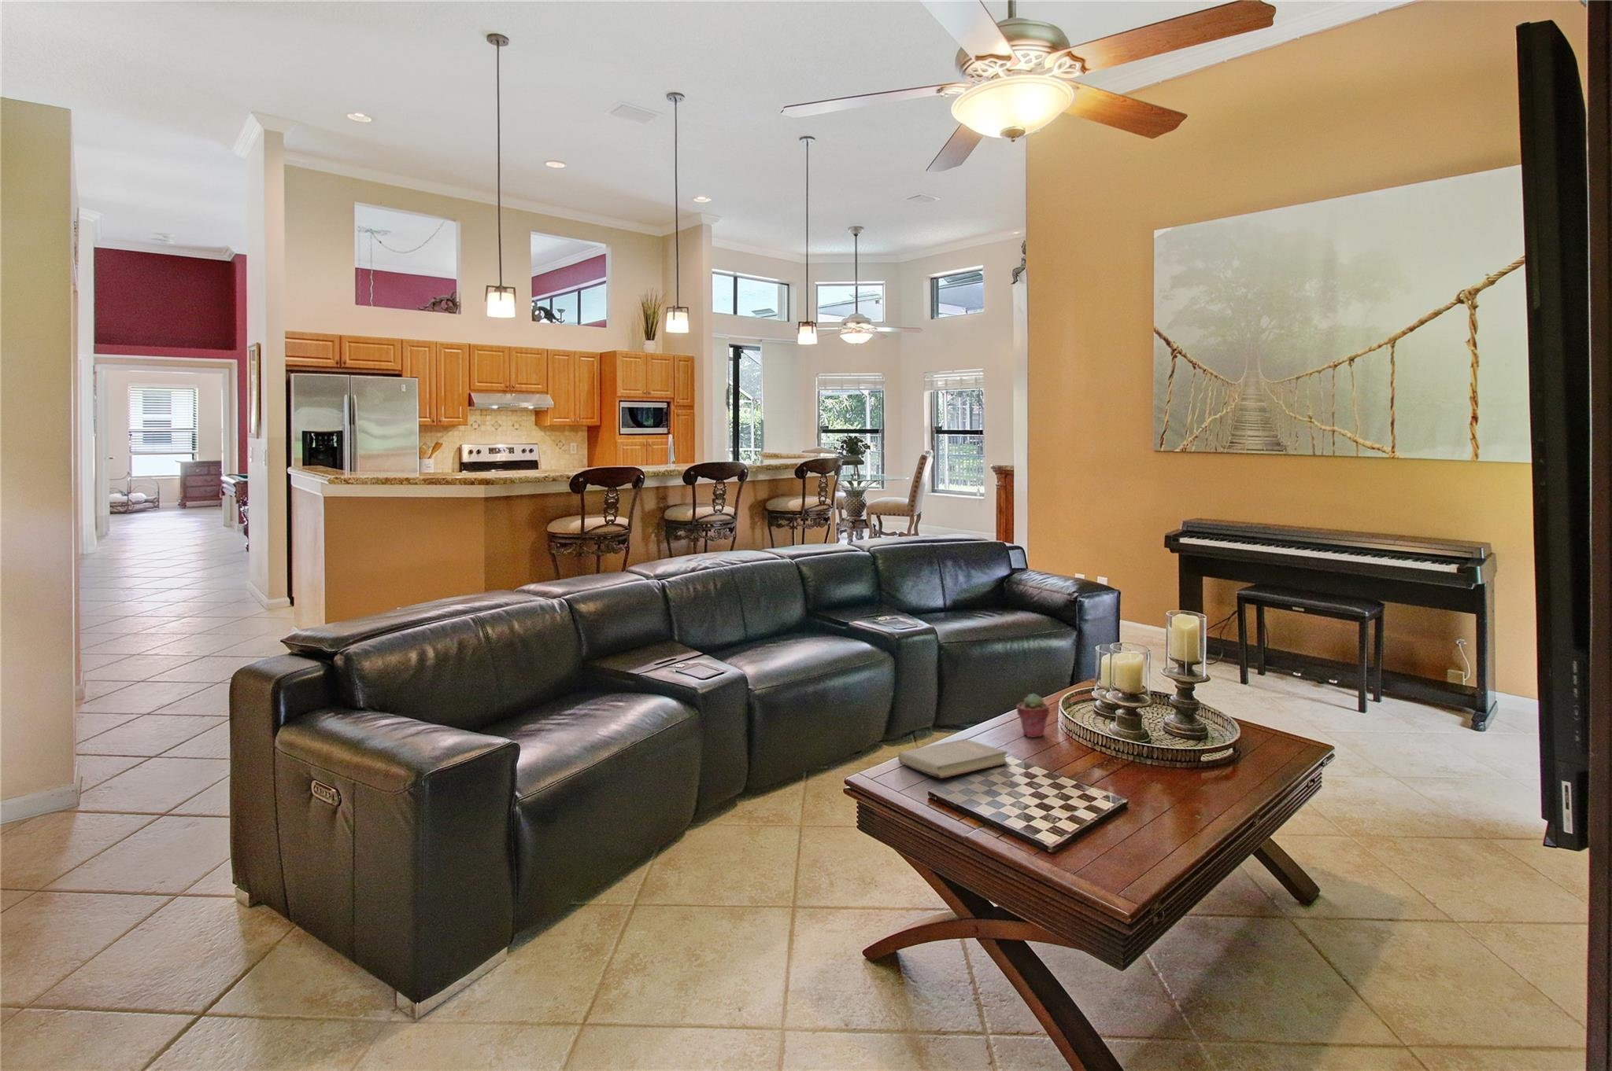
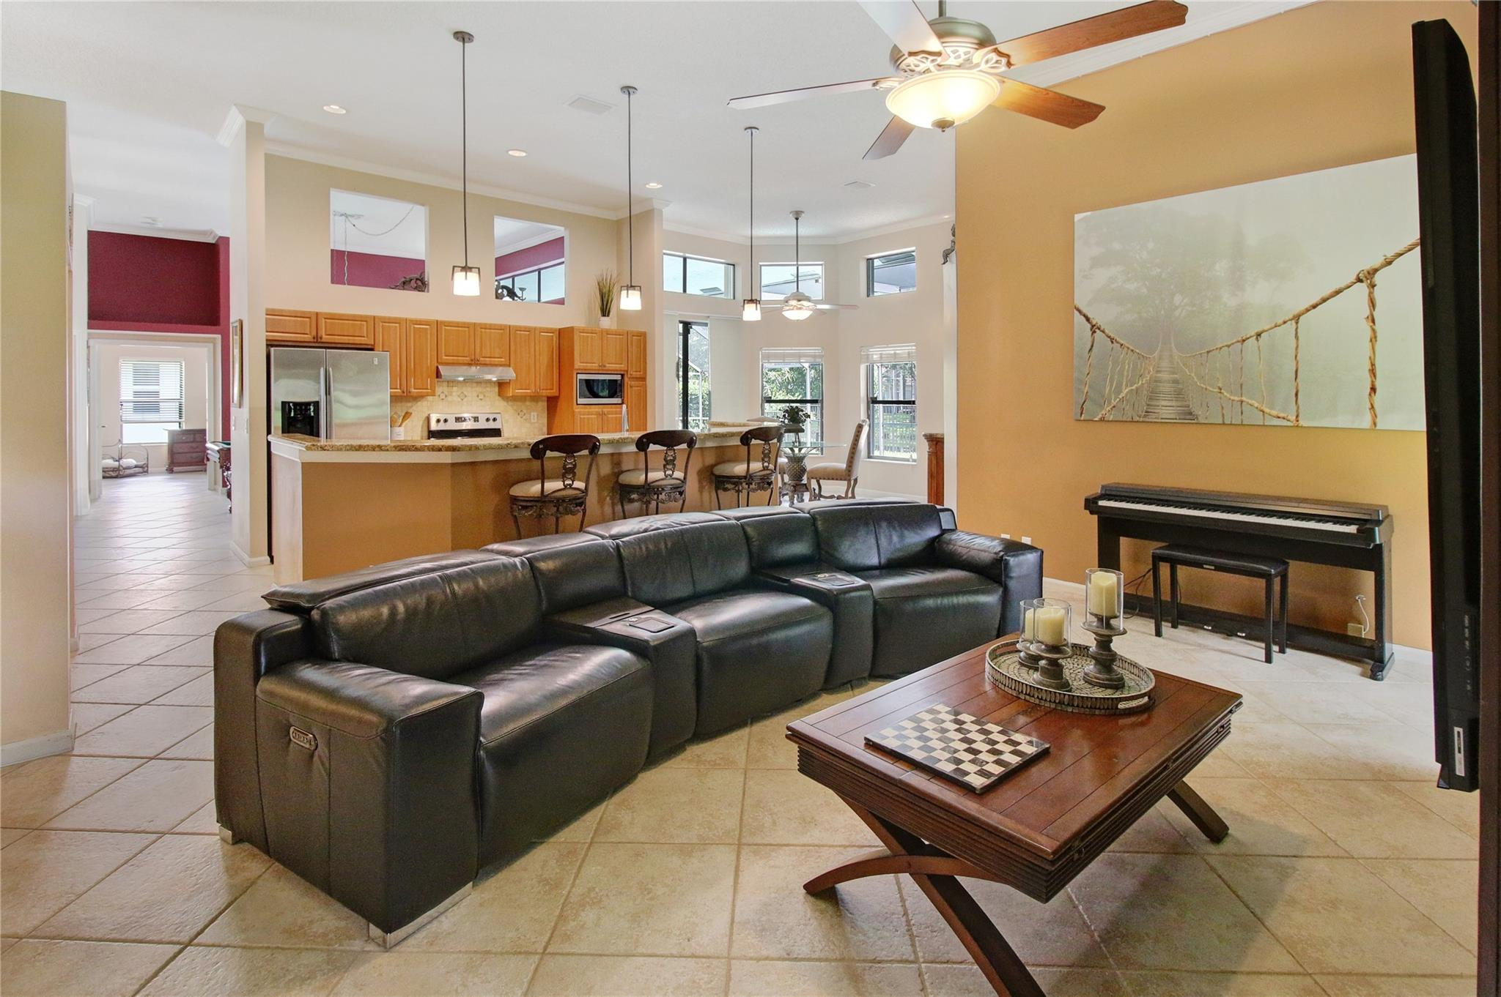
- potted succulent (1033, 714)
- book (952, 758)
